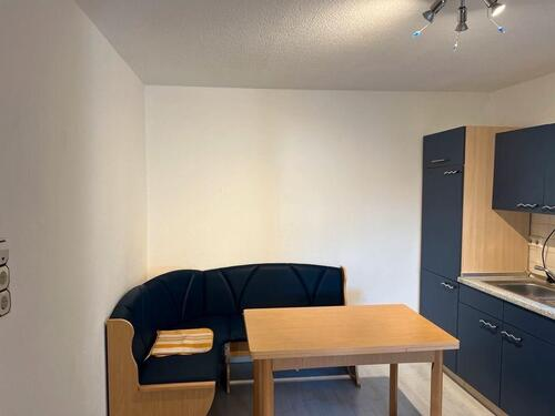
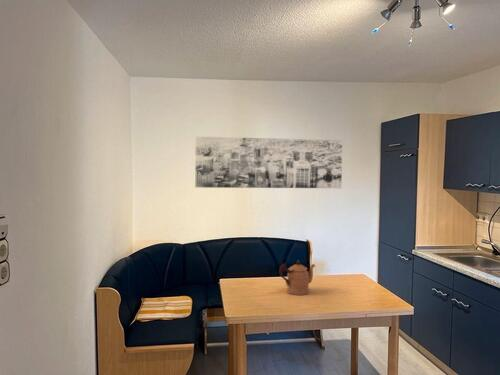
+ wall art (270, 163)
+ coffeepot (297, 276)
